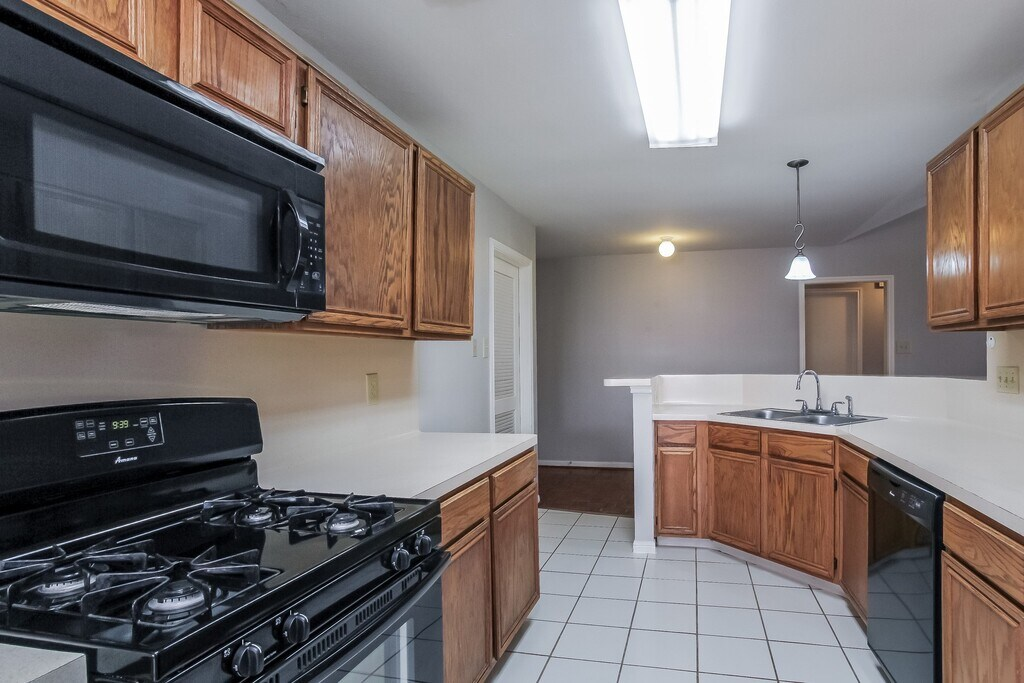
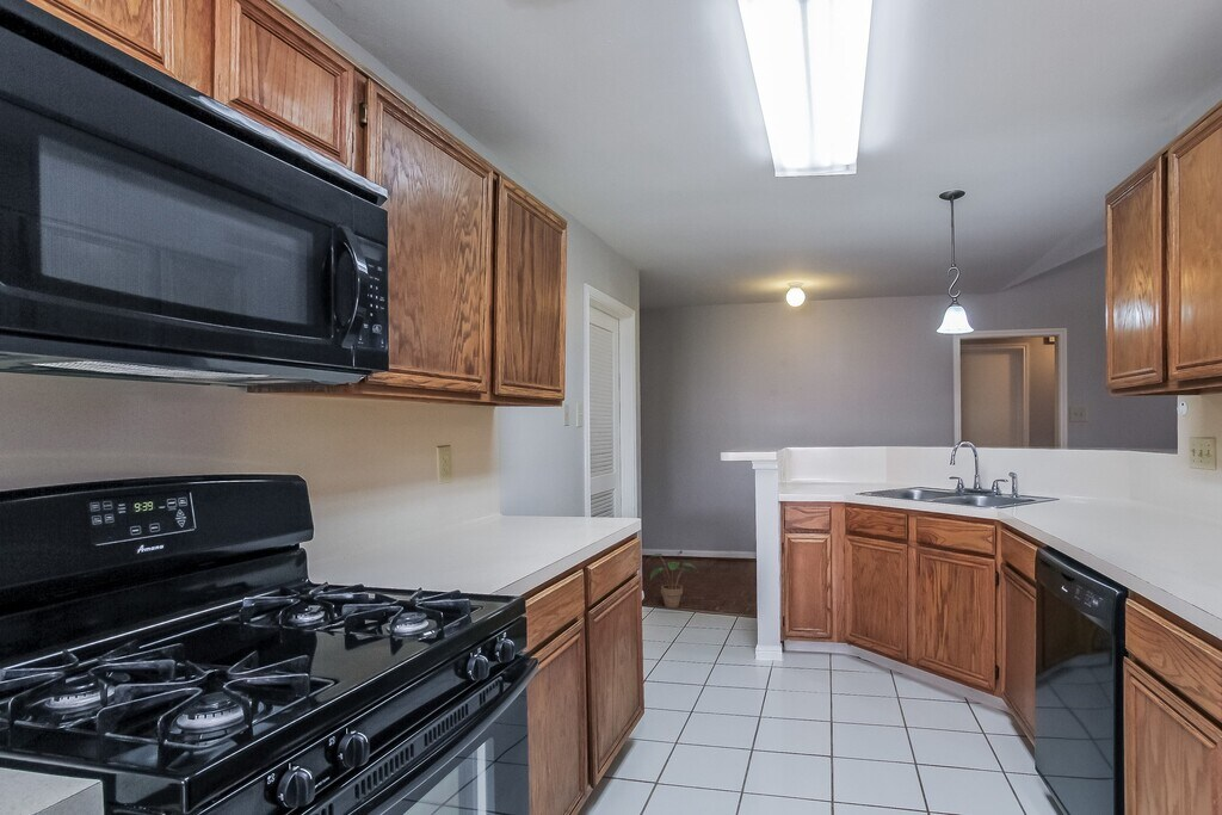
+ potted plant (672, 580)
